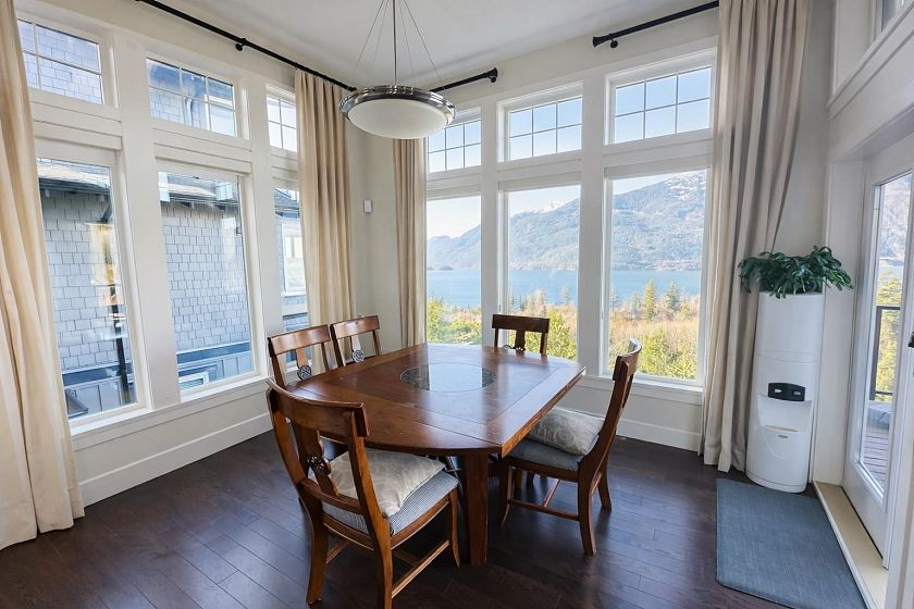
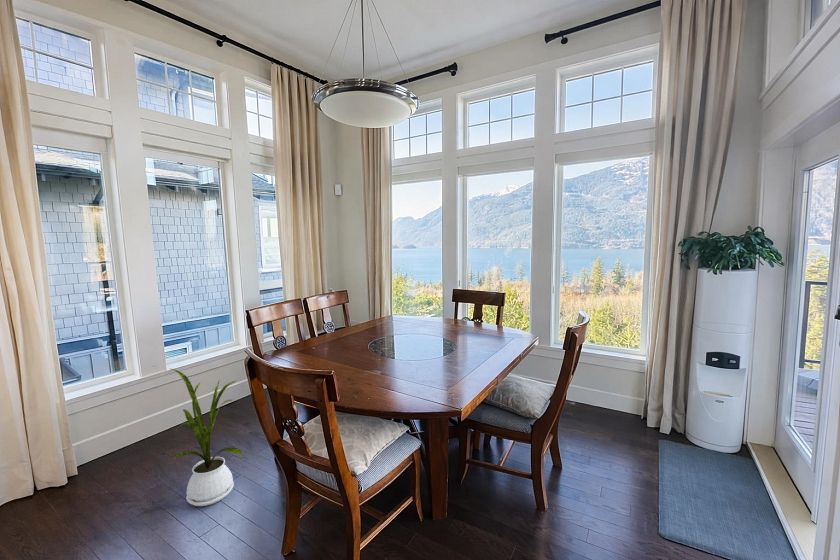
+ house plant (204, 432)
